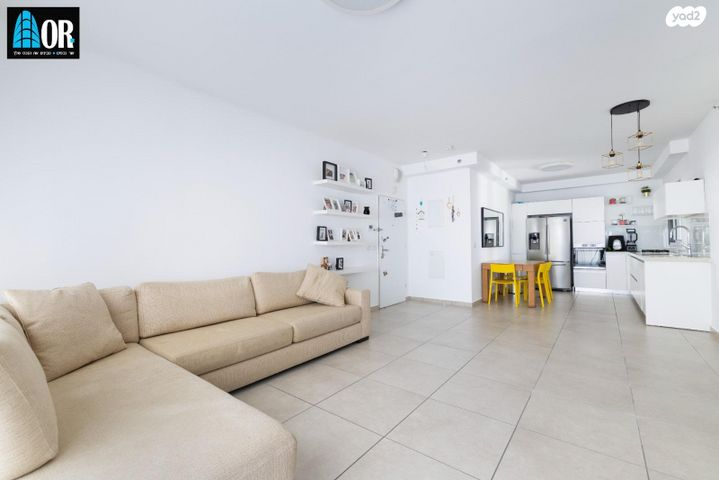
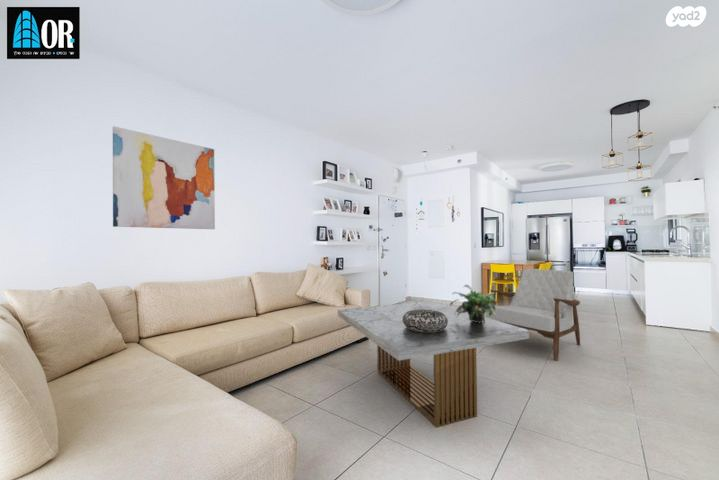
+ wall art (169, 183)
+ potted plant (475, 303)
+ decorative bowl (424, 320)
+ coffee table (420, 354)
+ armchair (534, 308)
